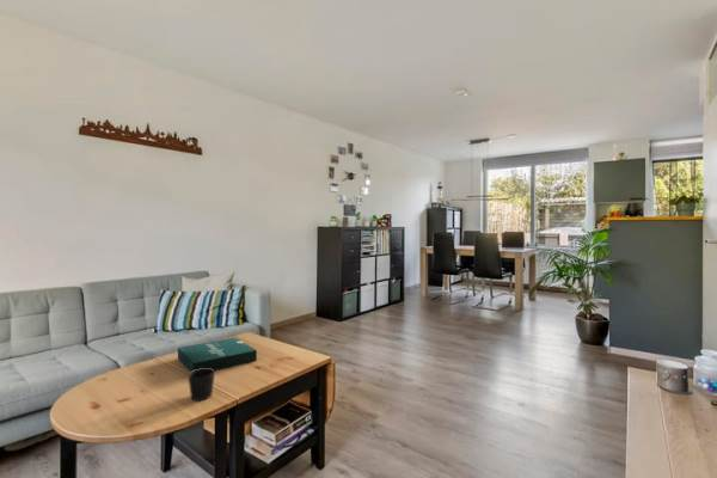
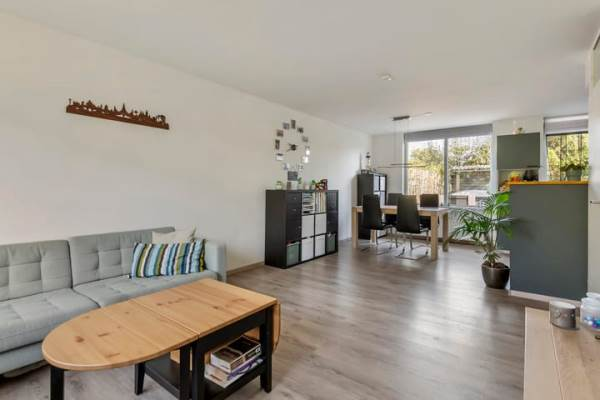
- cup (200, 384)
- pizza box (216, 354)
